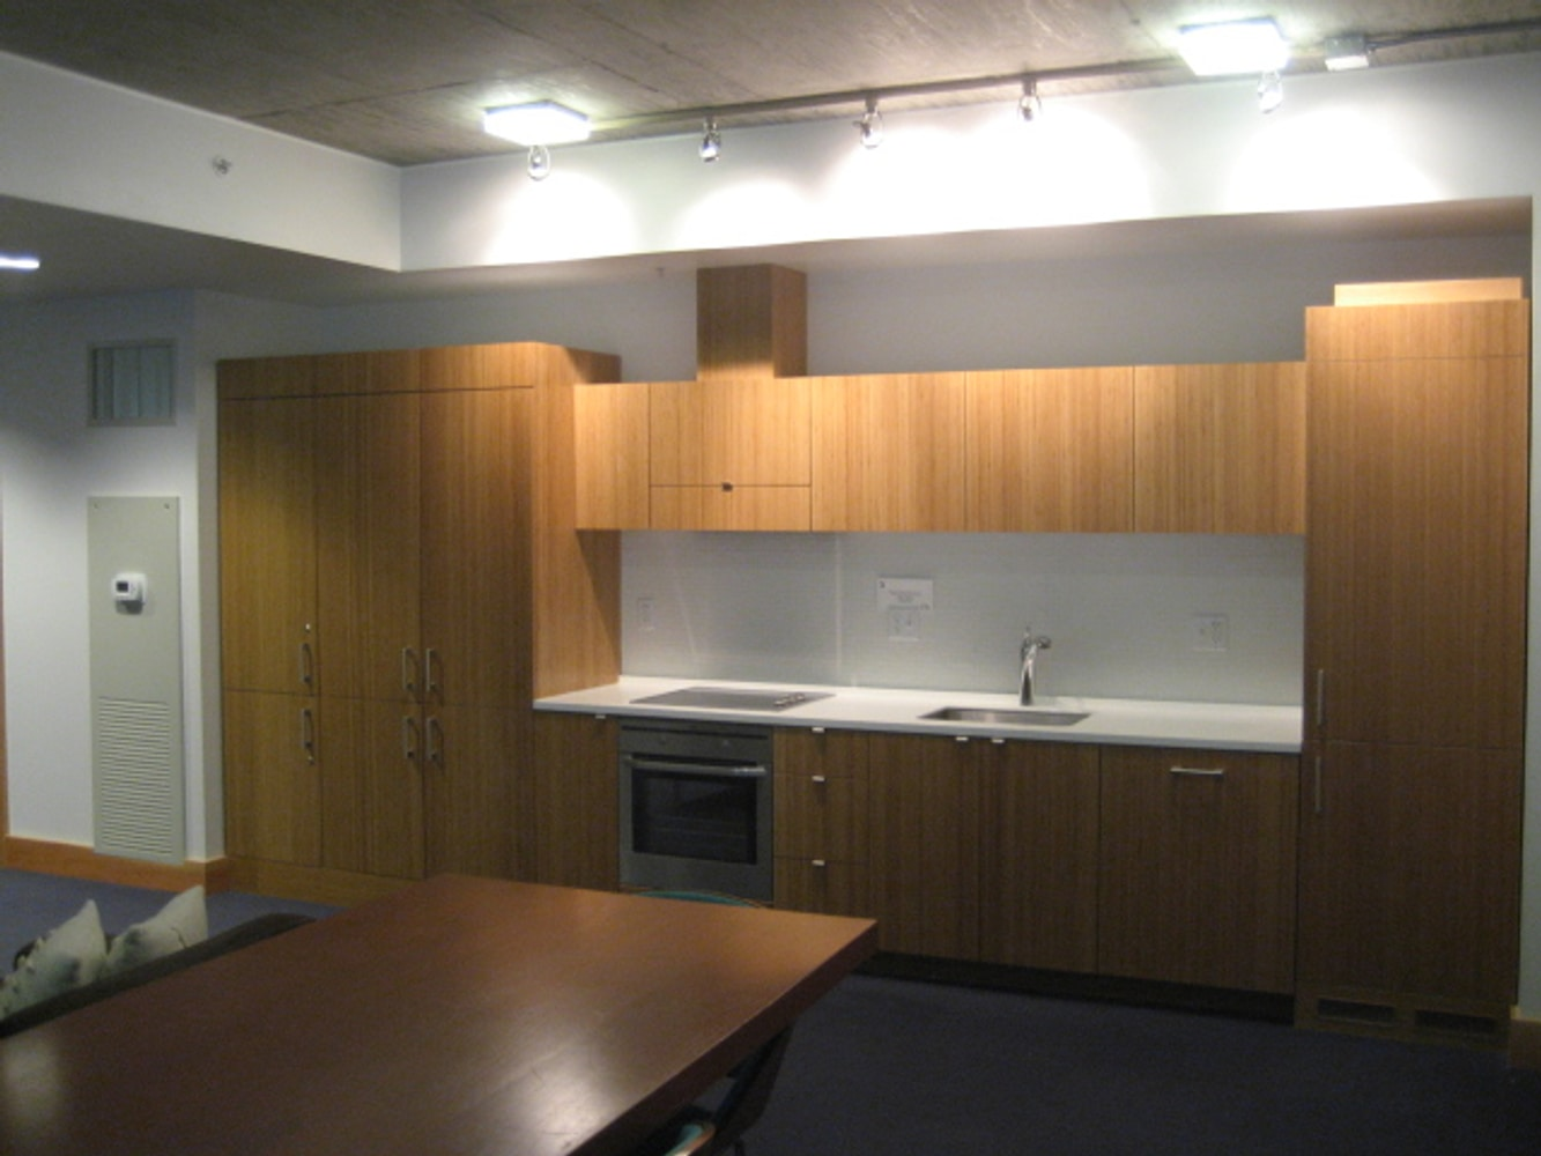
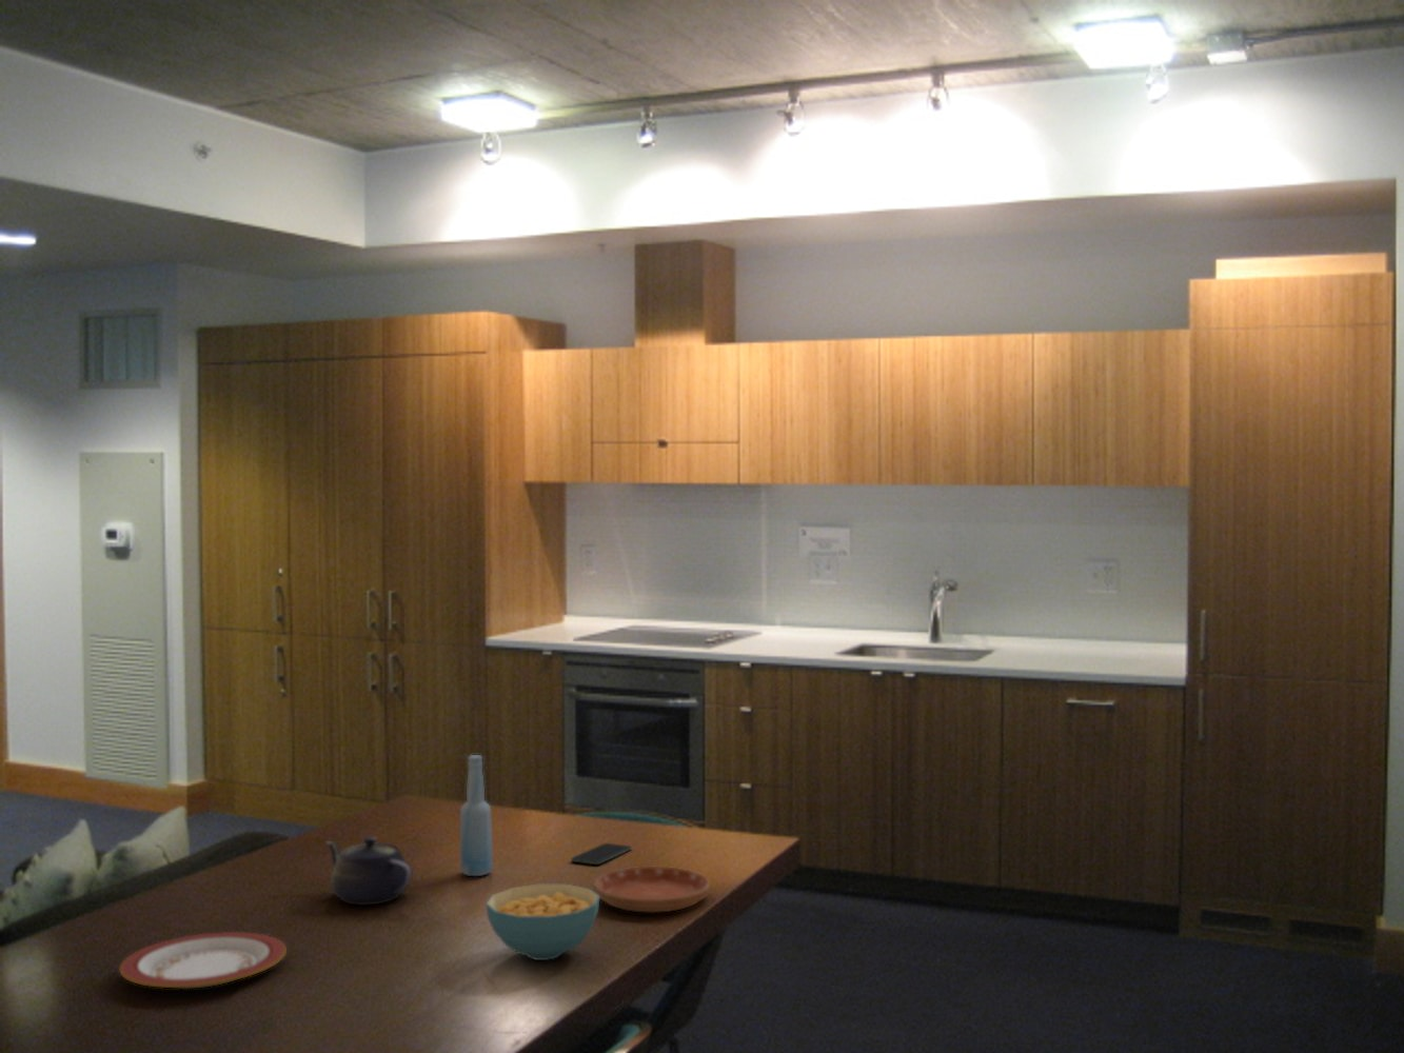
+ bottle (475, 814)
+ saucer (652, 889)
+ cereal bowl (543, 927)
+ teapot (367, 866)
+ smartphone (602, 853)
+ plate (205, 963)
